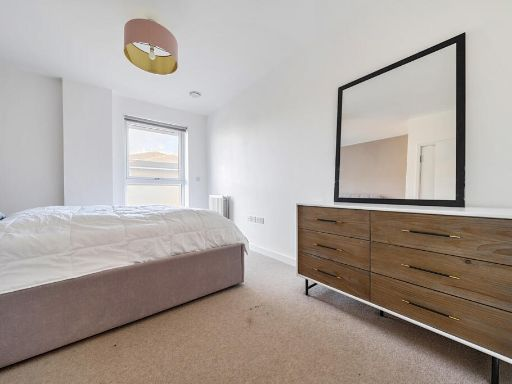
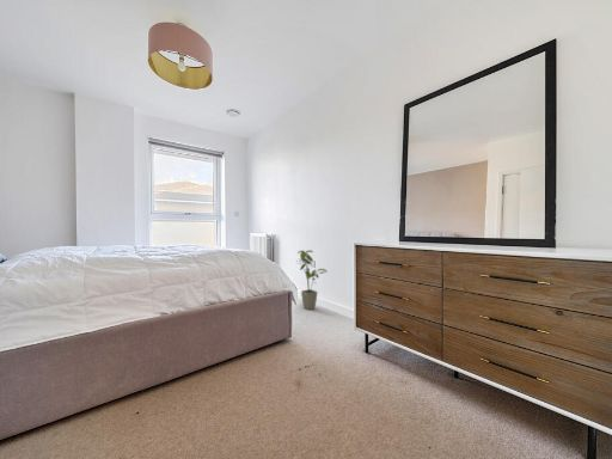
+ house plant (310, 277)
